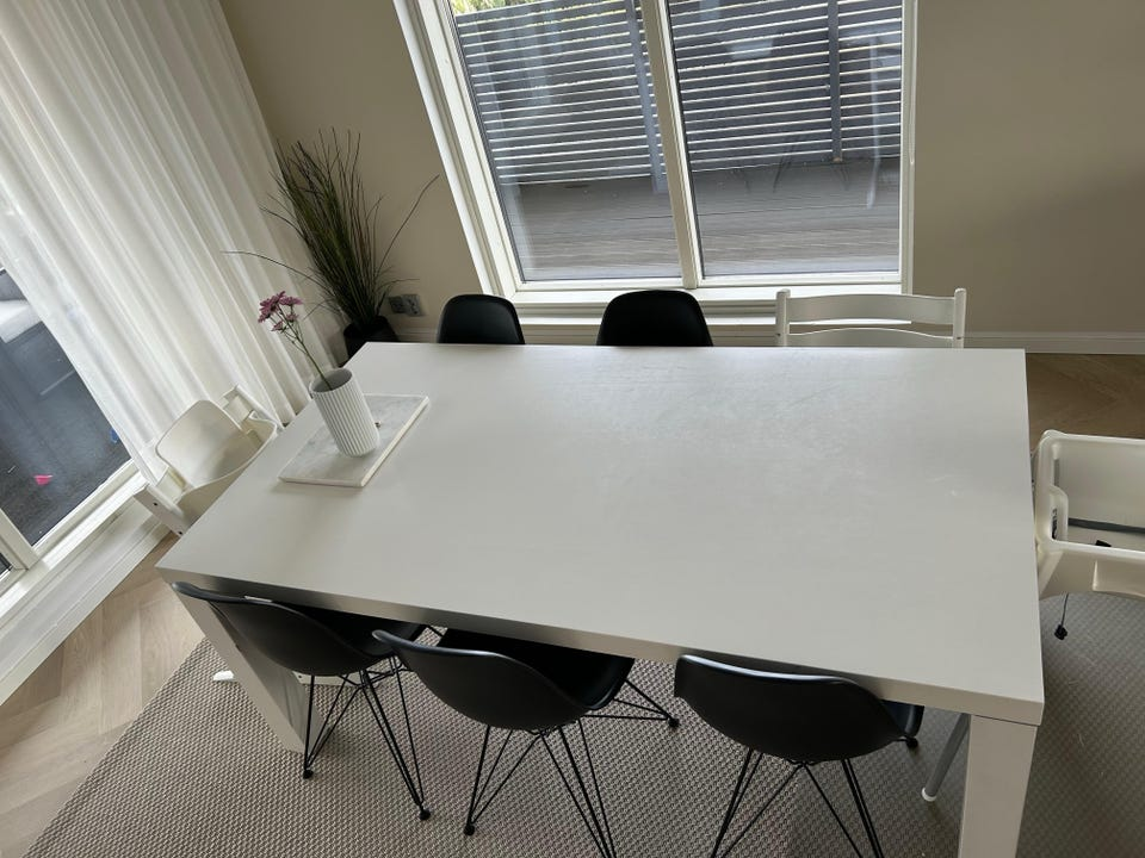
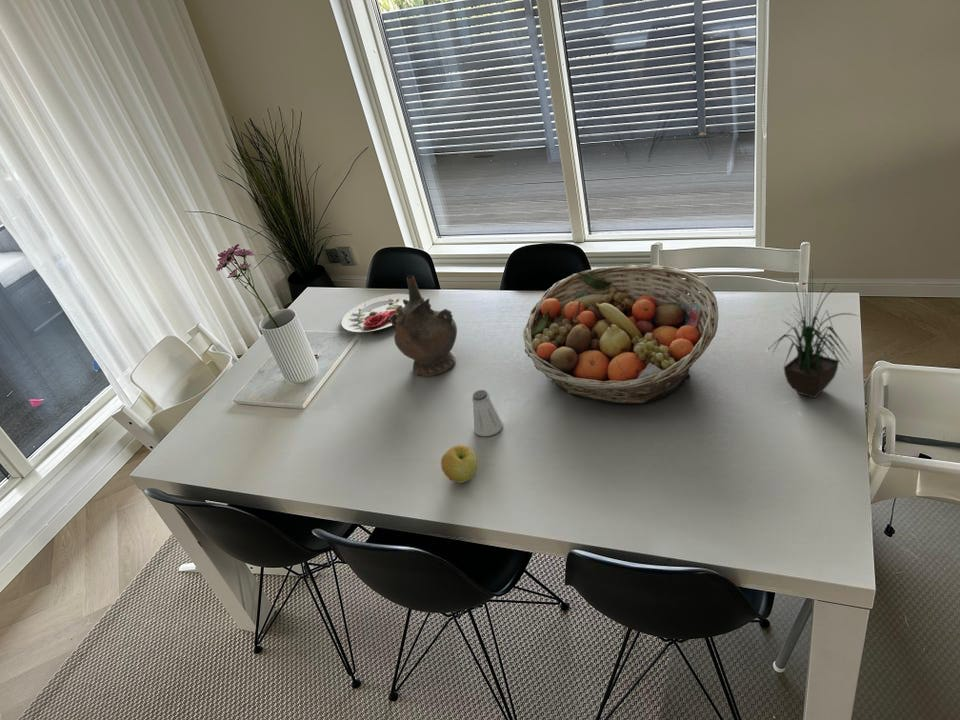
+ fruit basket (617, 333)
+ potted plant (811, 327)
+ plate (379, 311)
+ ceremonial vessel (420, 324)
+ saltshaker (484, 410)
+ apple (460, 464)
